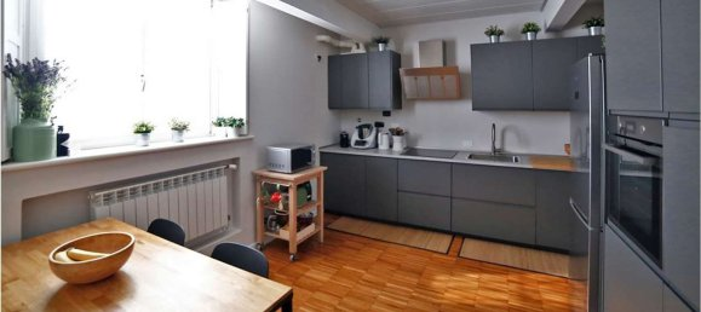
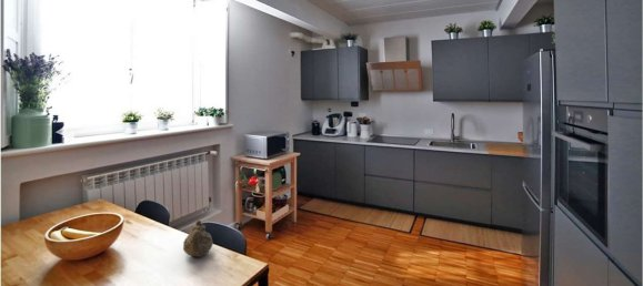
+ teapot (198, 238)
